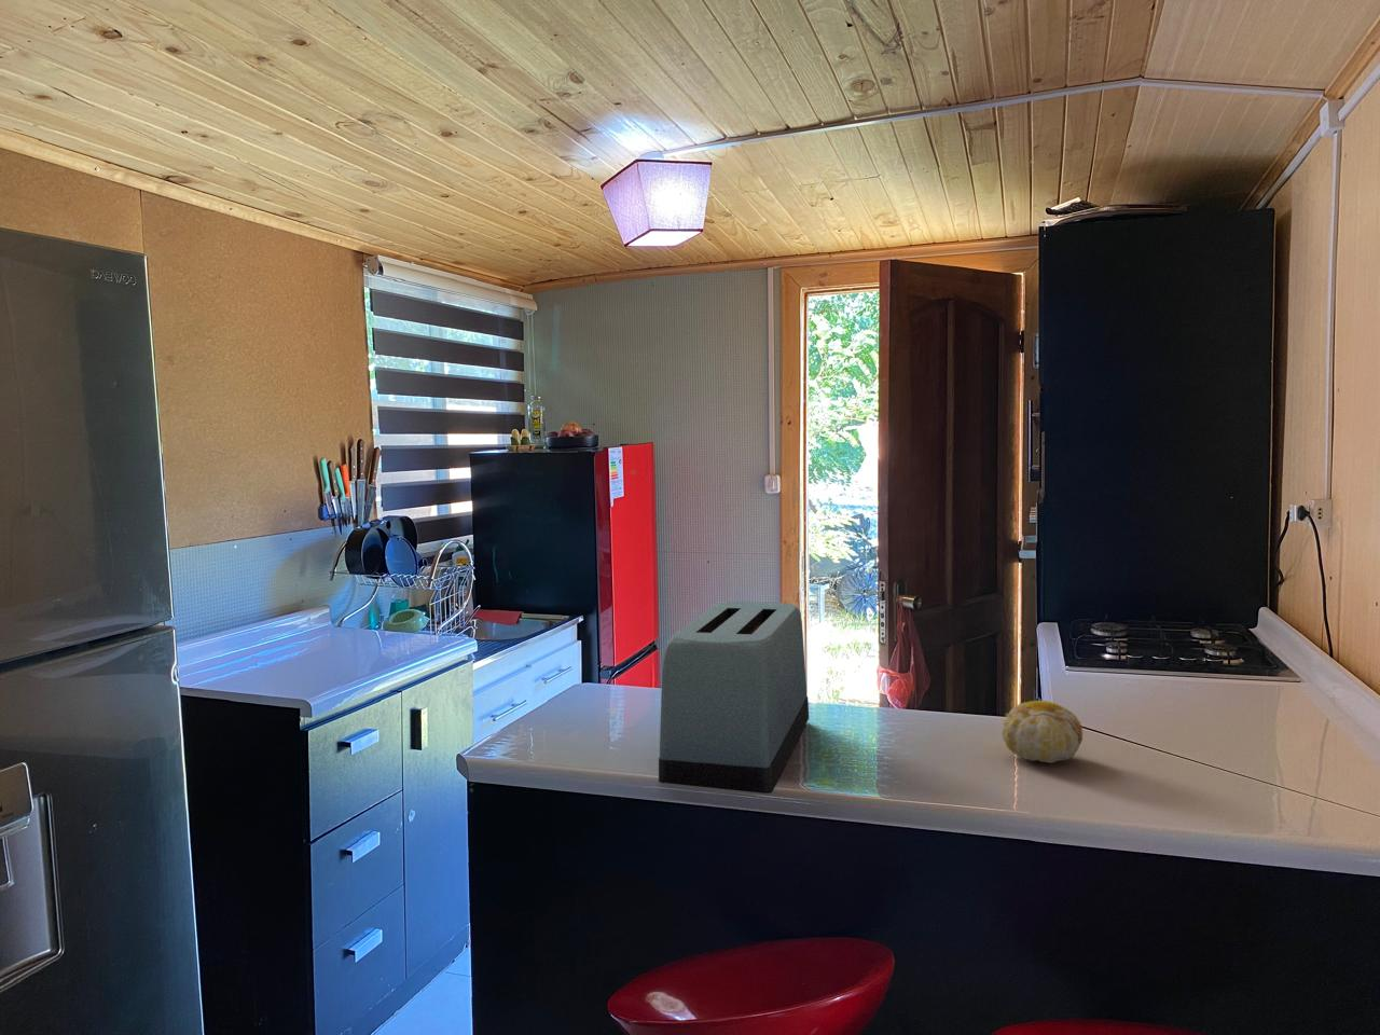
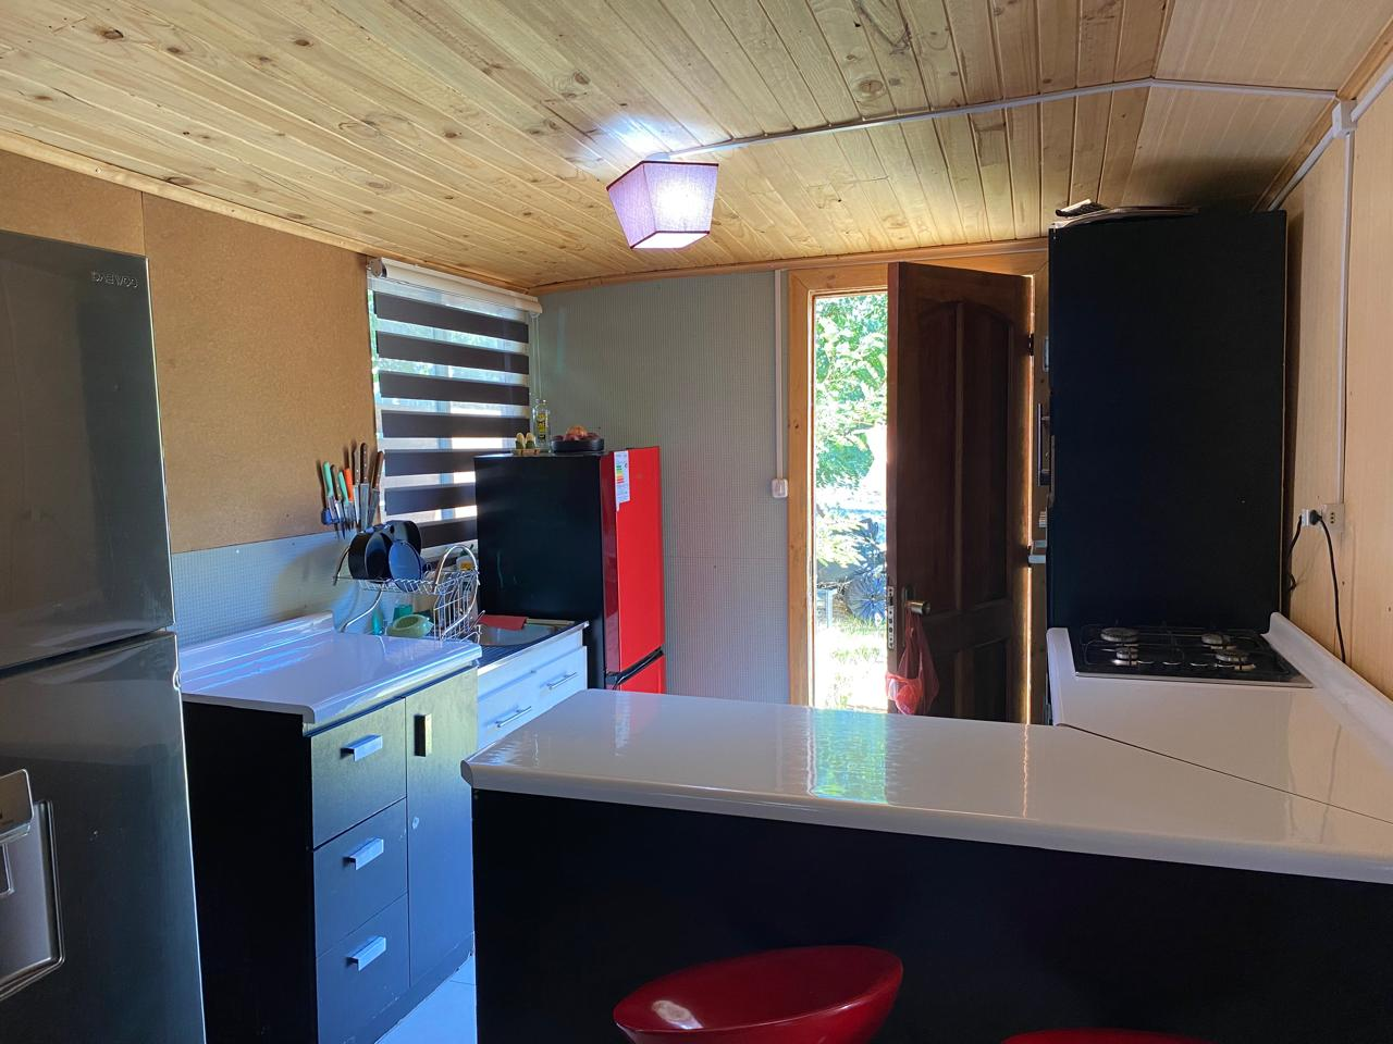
- toaster (741, 683)
- fruit (1041, 730)
